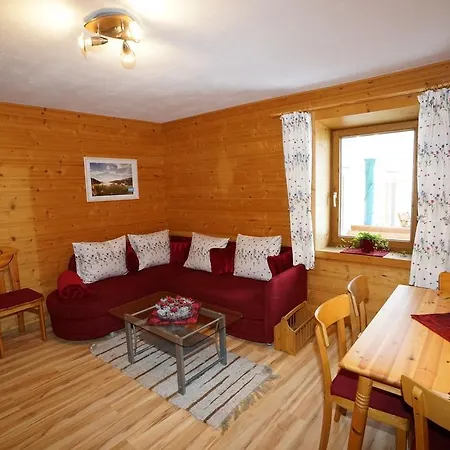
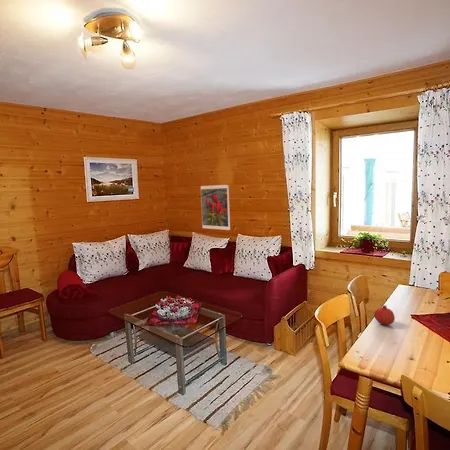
+ fruit (384, 314)
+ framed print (215, 207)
